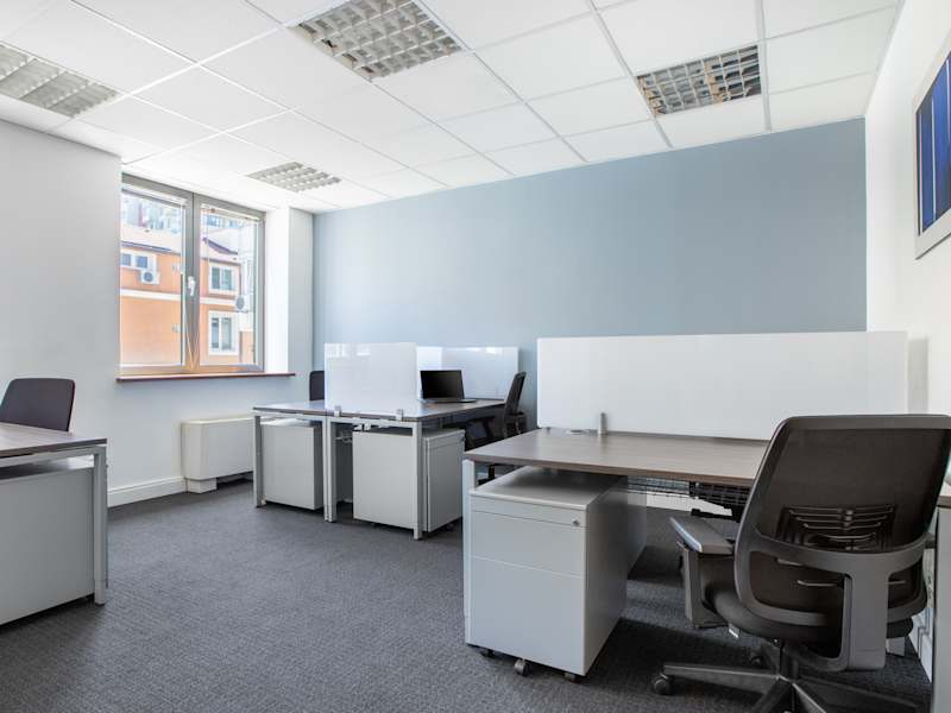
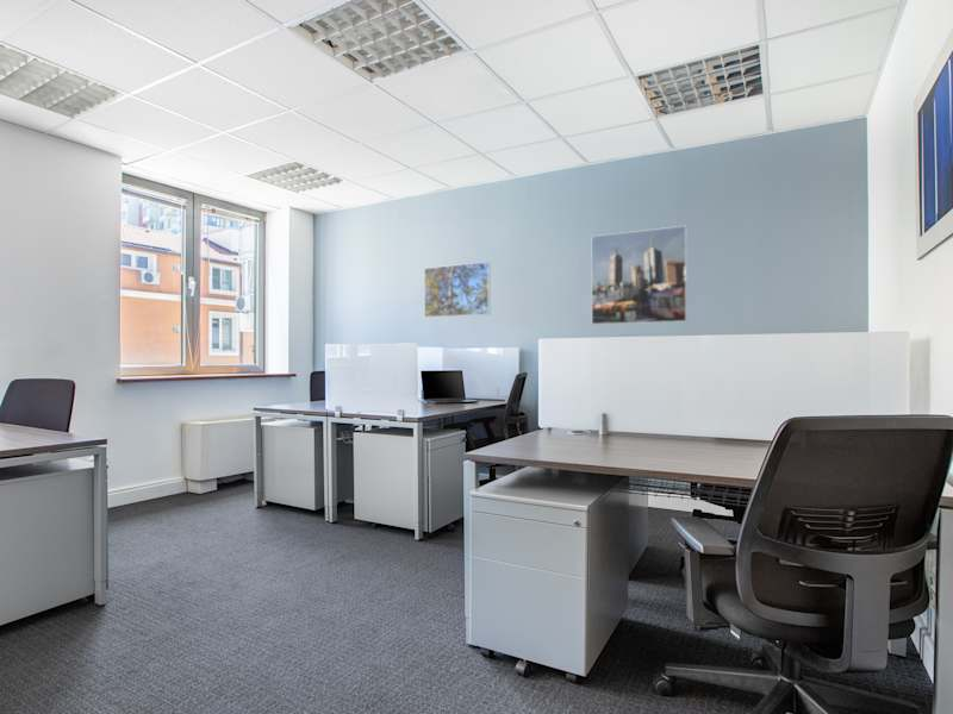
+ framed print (637, 276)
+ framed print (455, 290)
